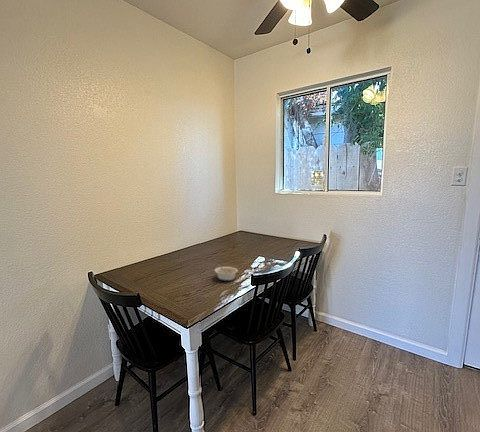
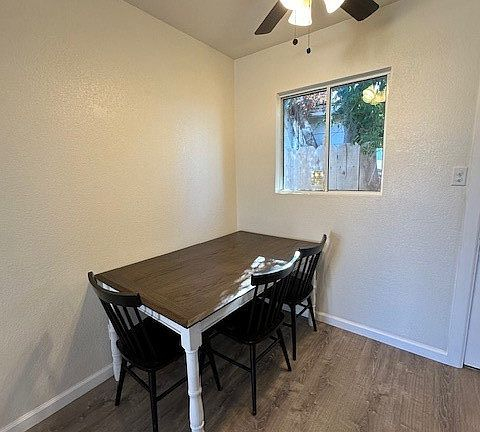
- legume (225, 273)
